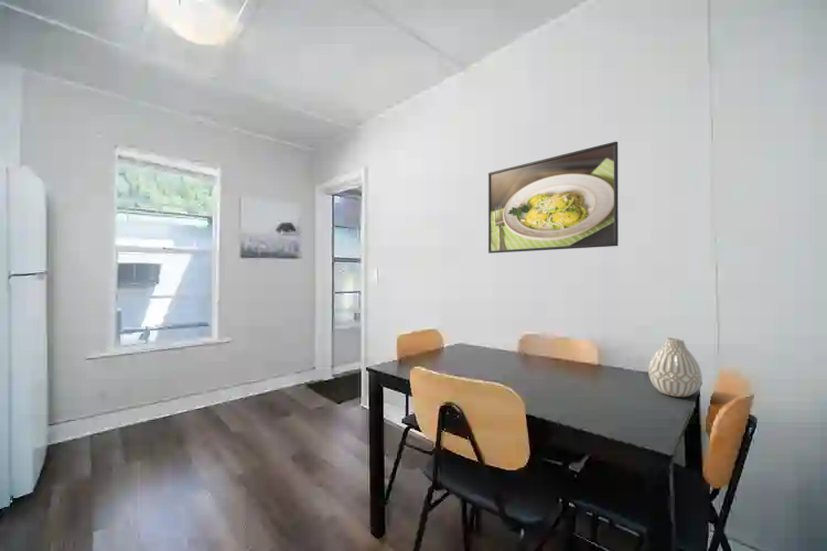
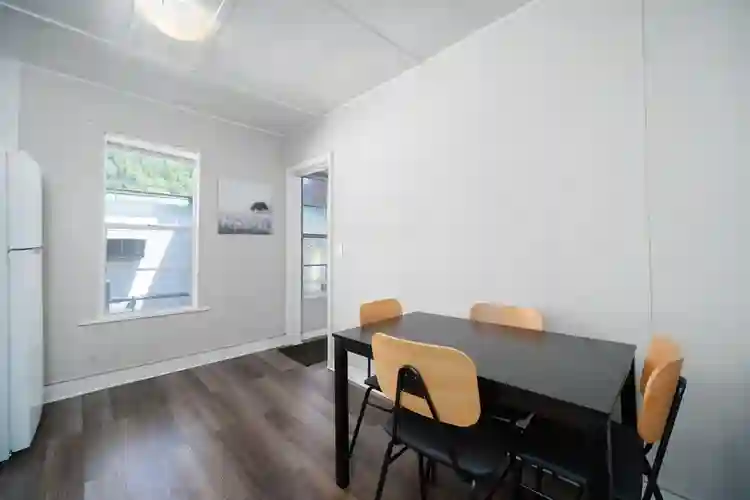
- vase (674, 366)
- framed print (545, 204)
